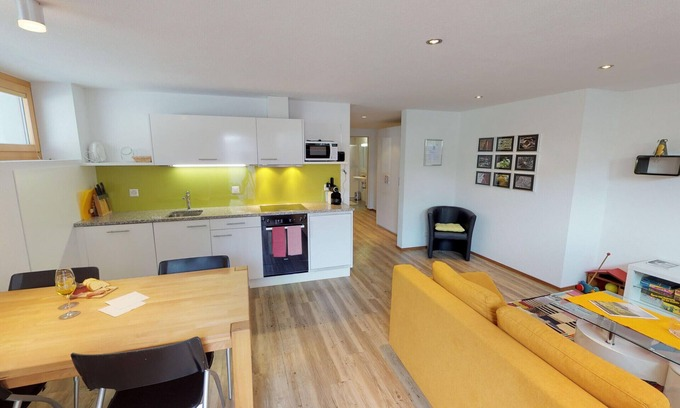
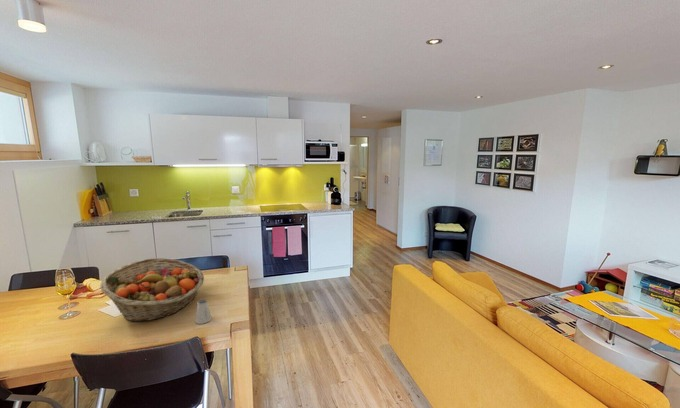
+ saltshaker (202, 310)
+ fruit basket (157, 285)
